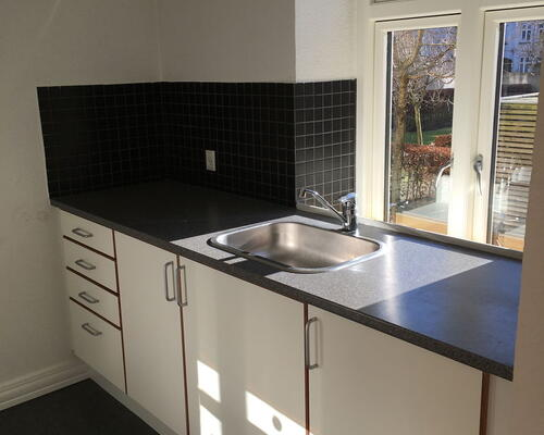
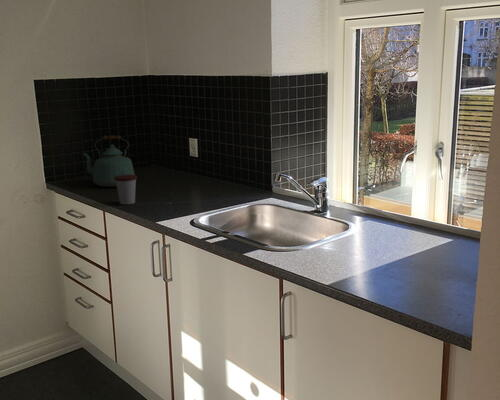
+ kettle (108, 160)
+ cup (126, 186)
